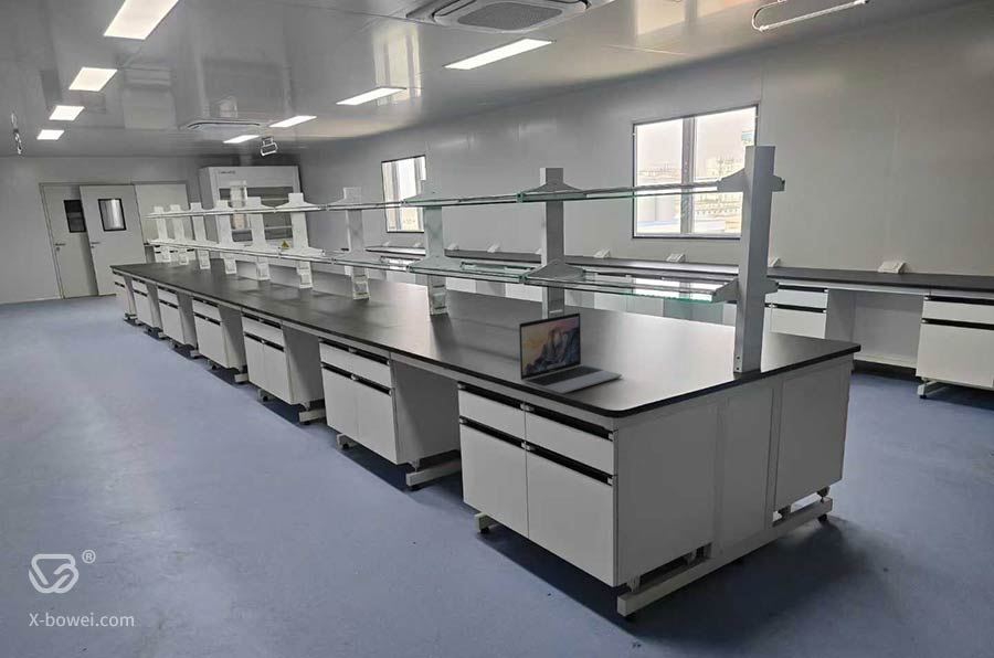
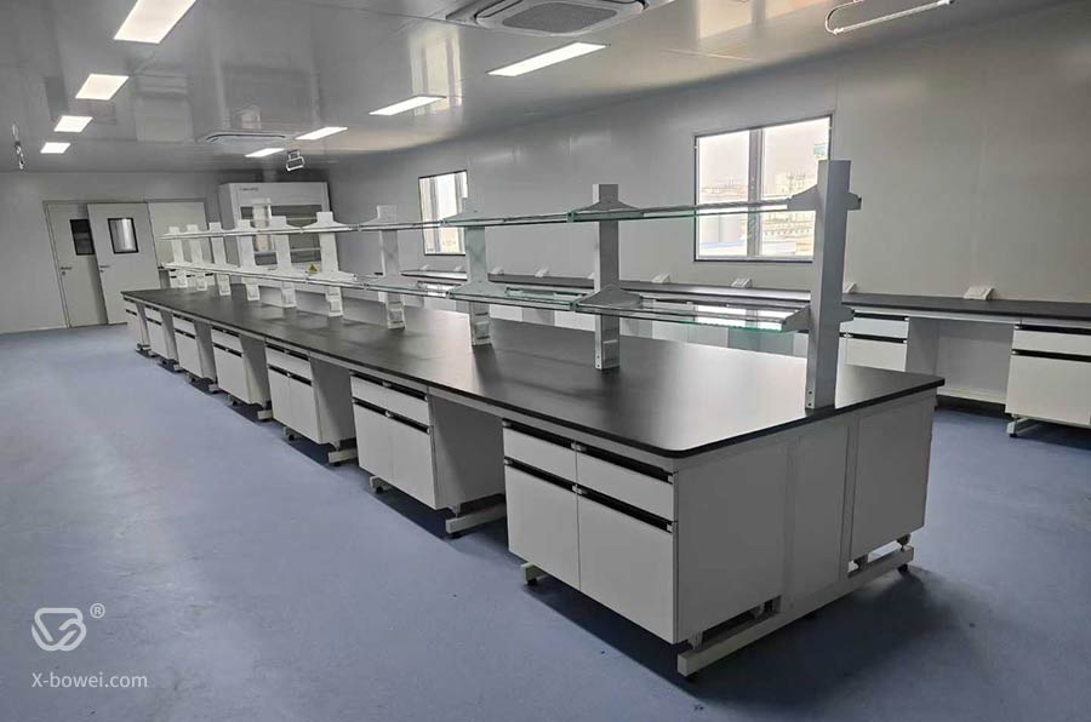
- laptop (571, 350)
